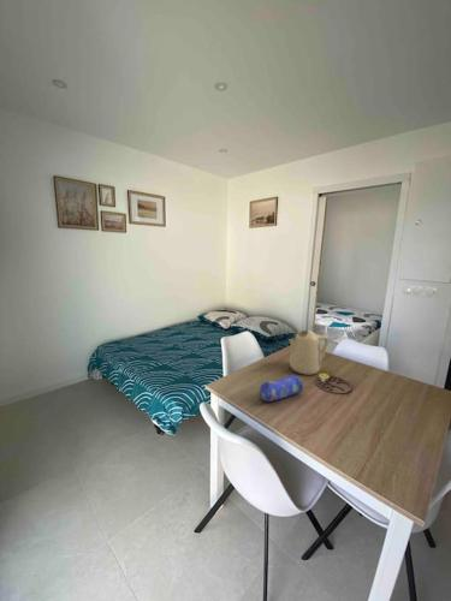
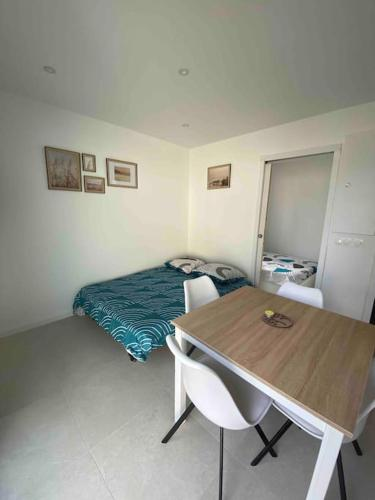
- kettle (307, 350)
- pencil case (281, 387)
